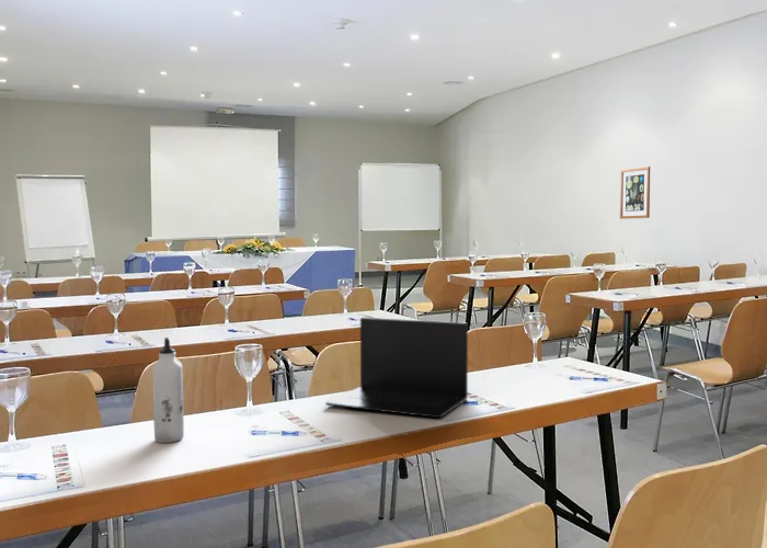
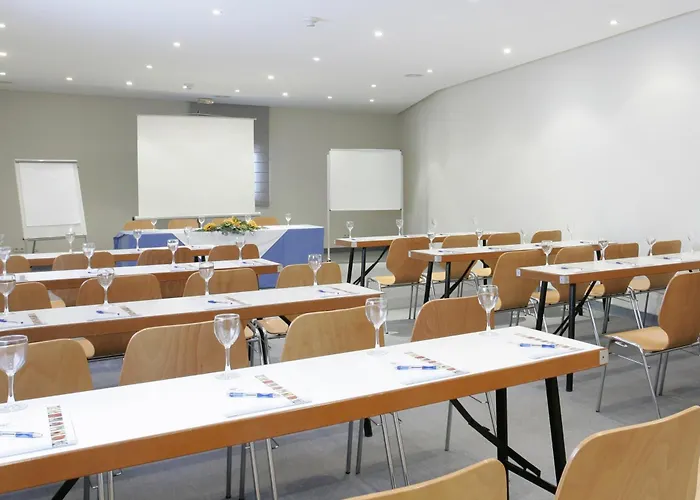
- laptop (397, 364)
- wall art (634, 193)
- water bottle (168, 388)
